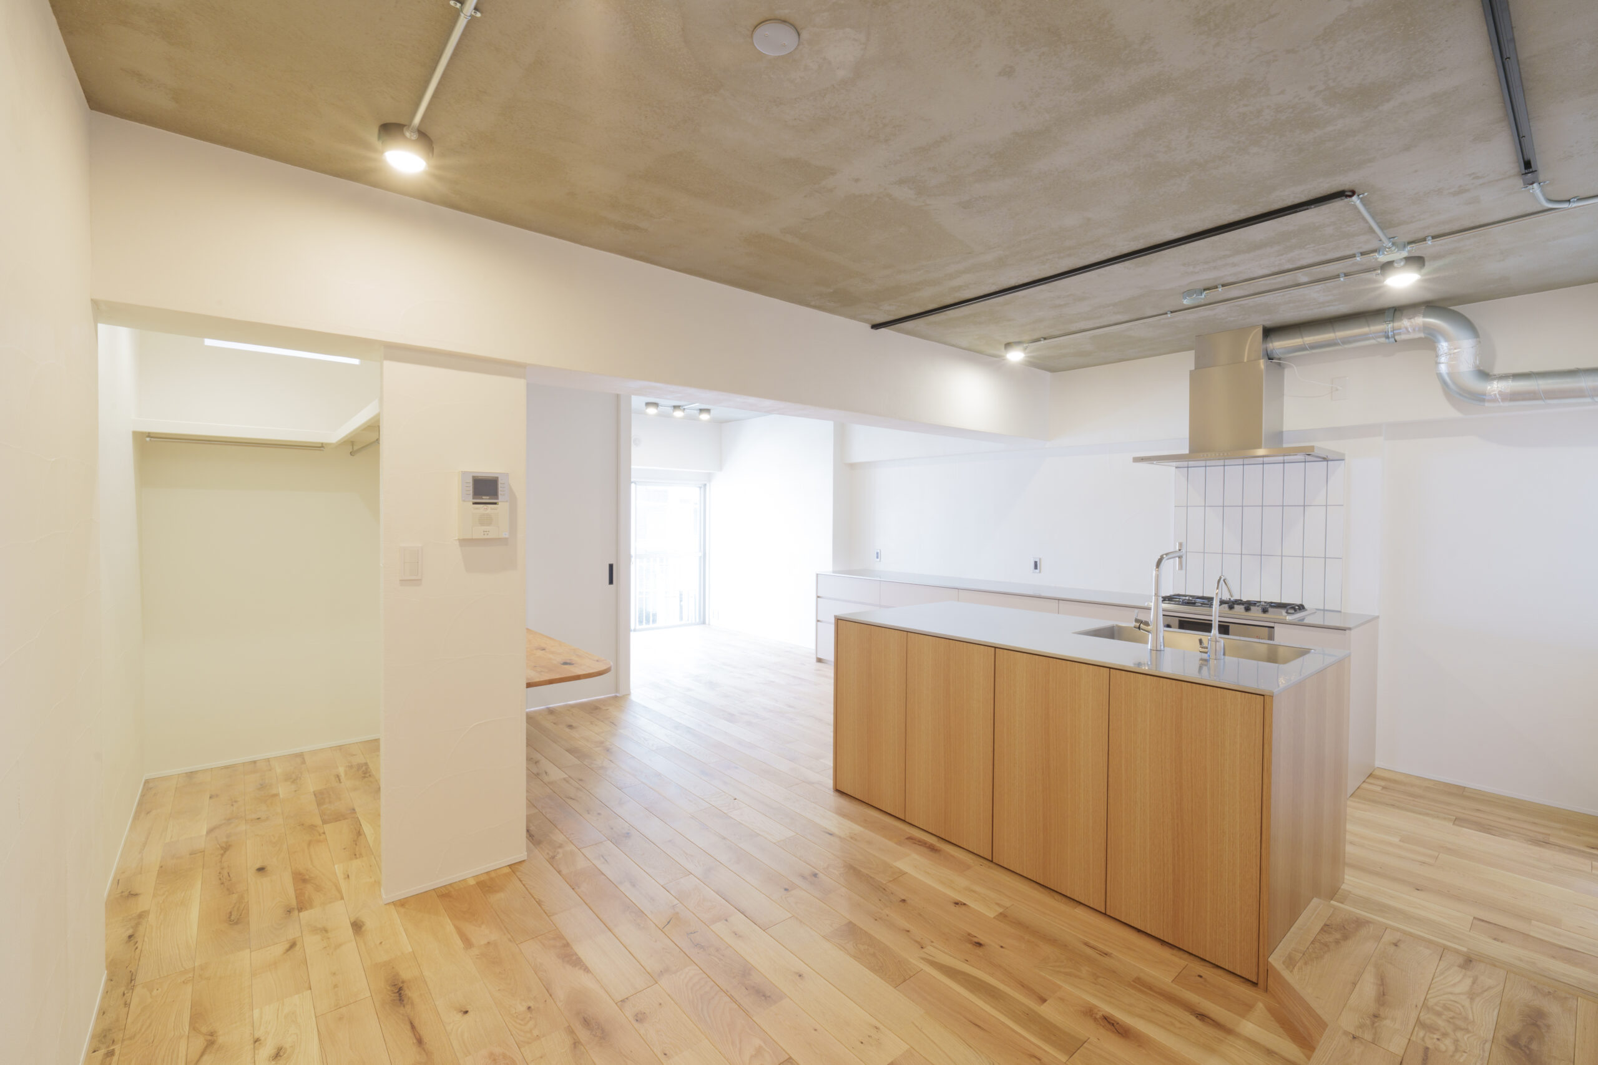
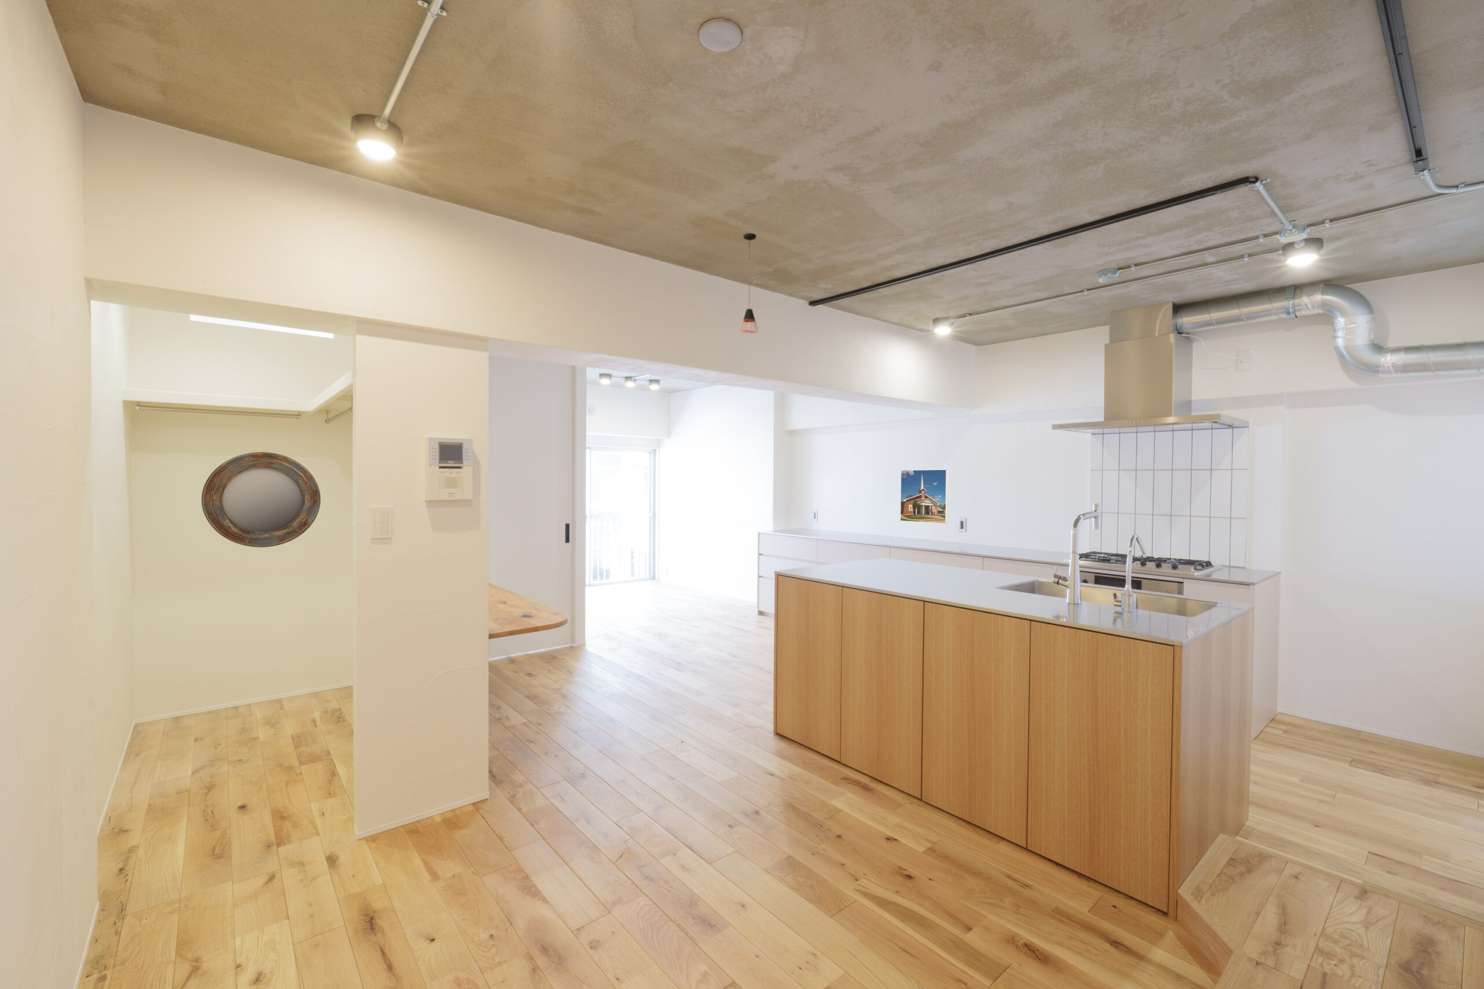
+ home mirror (264, 499)
+ pendant light (749, 286)
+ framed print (923, 496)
